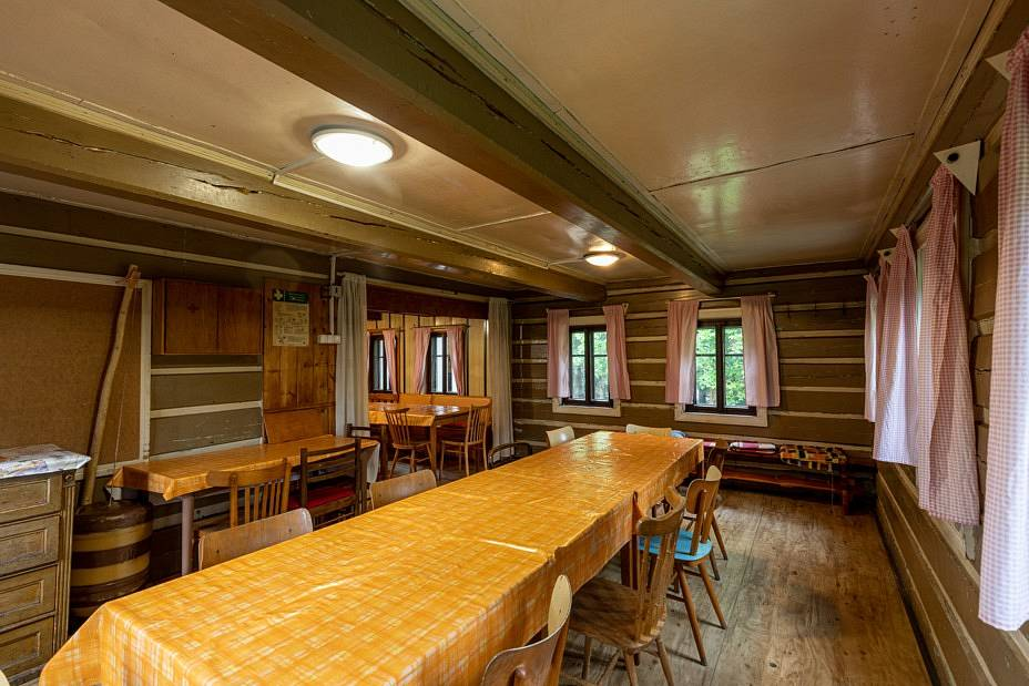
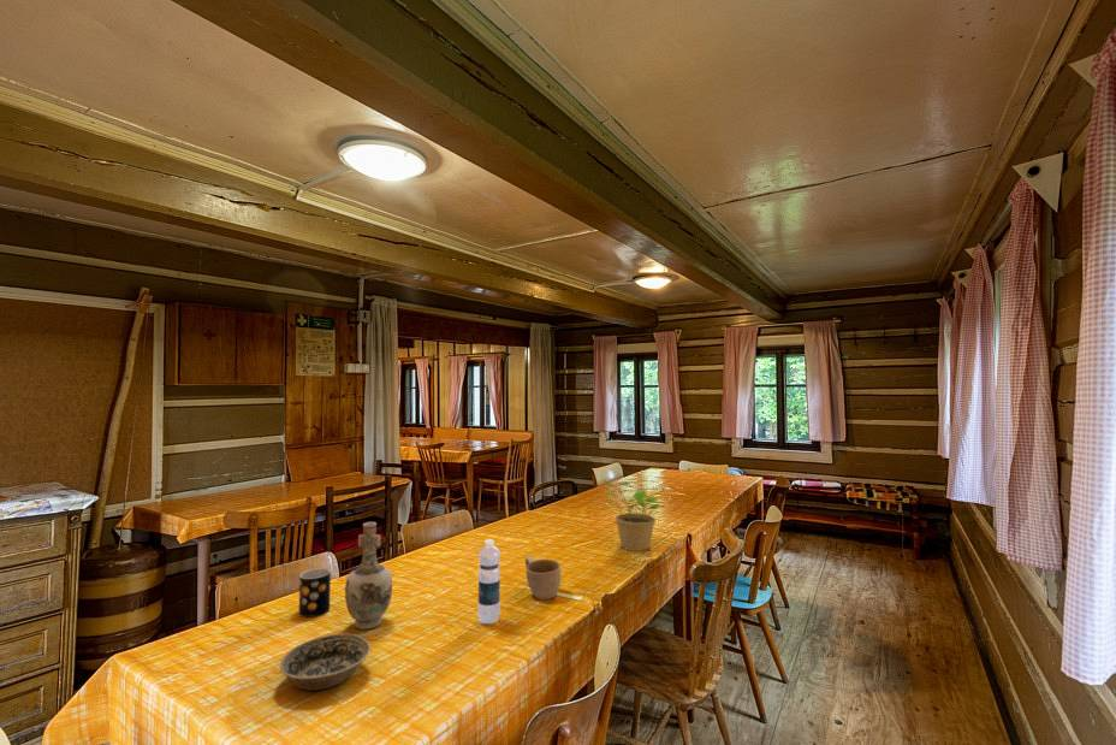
+ bowl (326, 664)
+ mug (311, 590)
+ water bottle (488, 580)
+ vase (369, 573)
+ potted plant (633, 513)
+ cup (540, 577)
